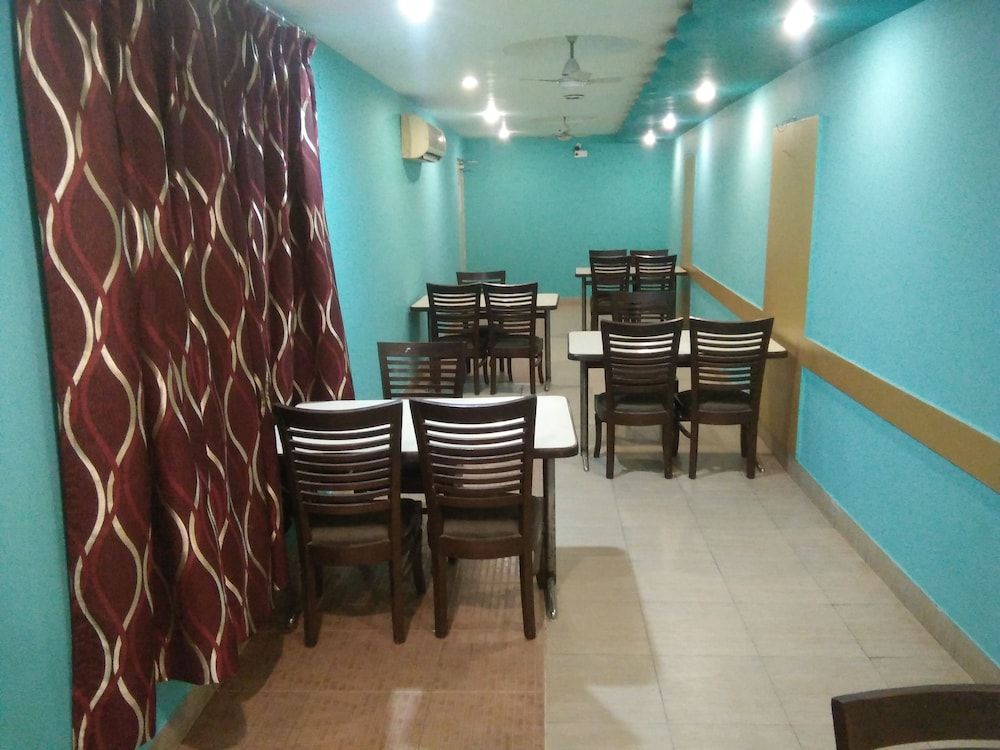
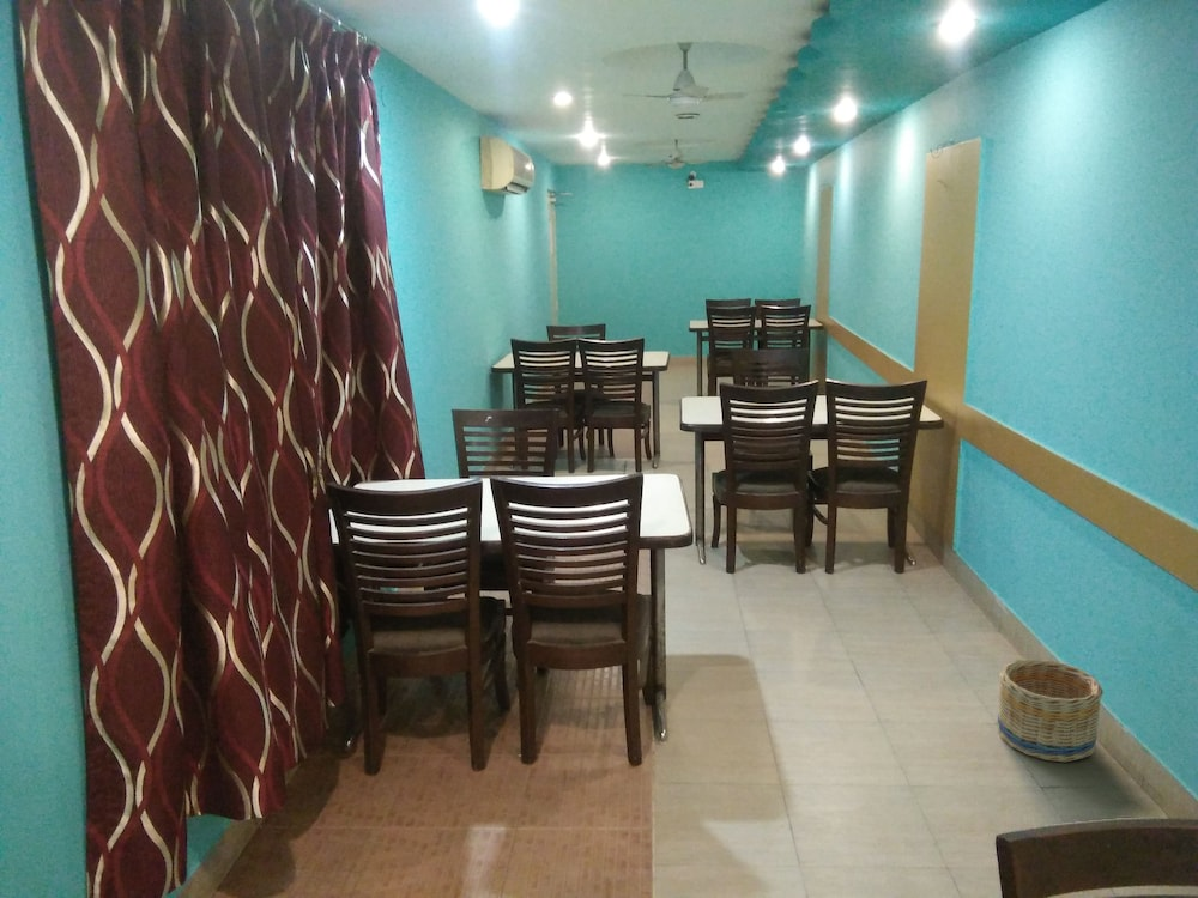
+ basket (1047, 708)
